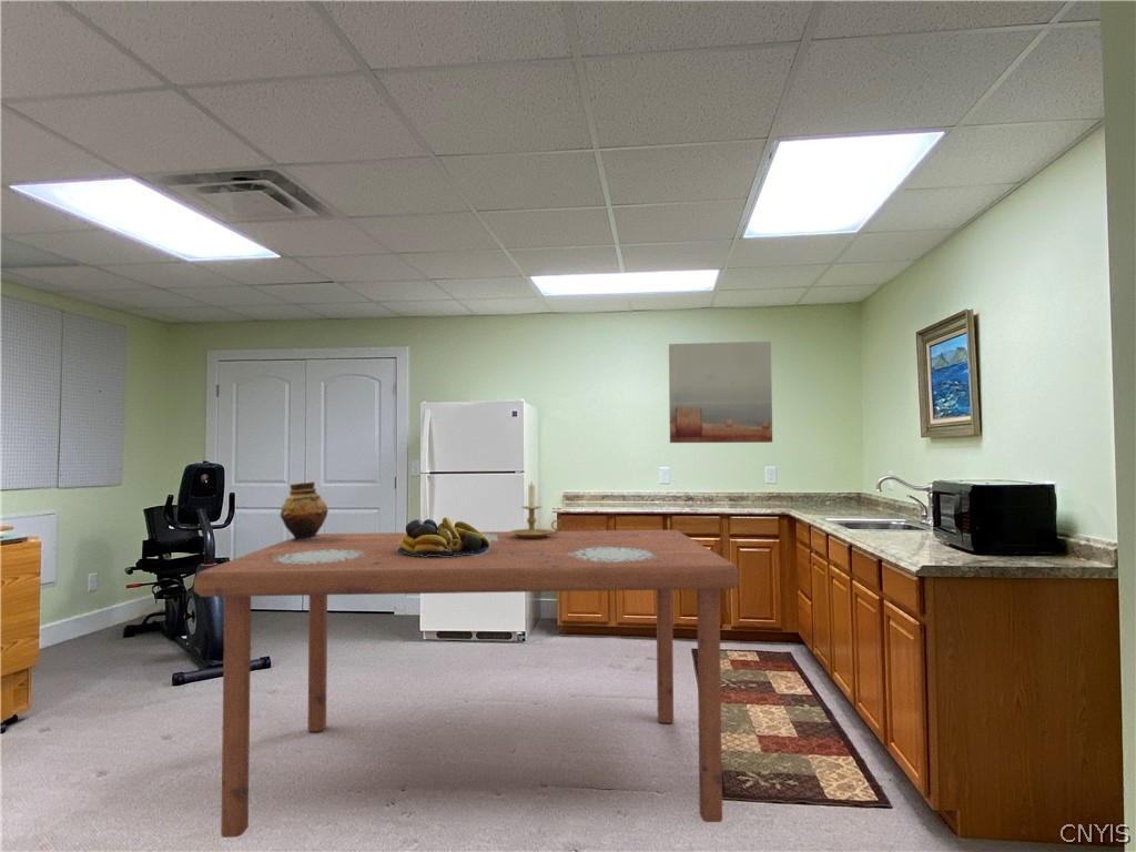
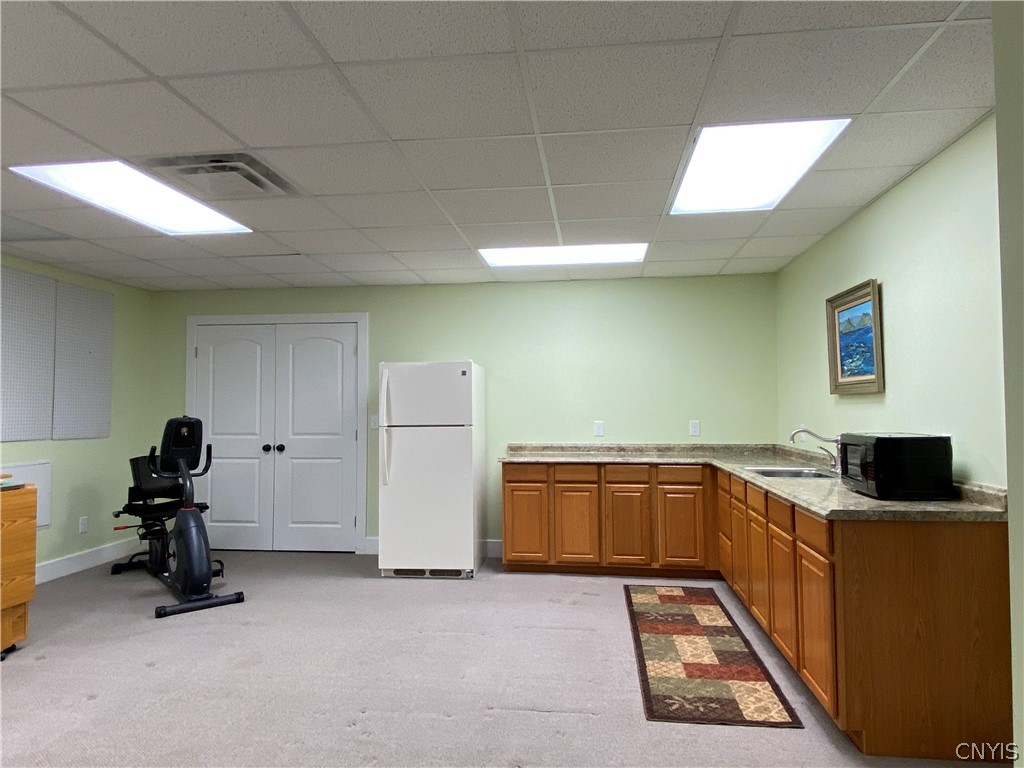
- fruit bowl (443, 534)
- table (484, 591)
- wall art (719, 392)
- candle holder (531, 508)
- vase (308, 510)
